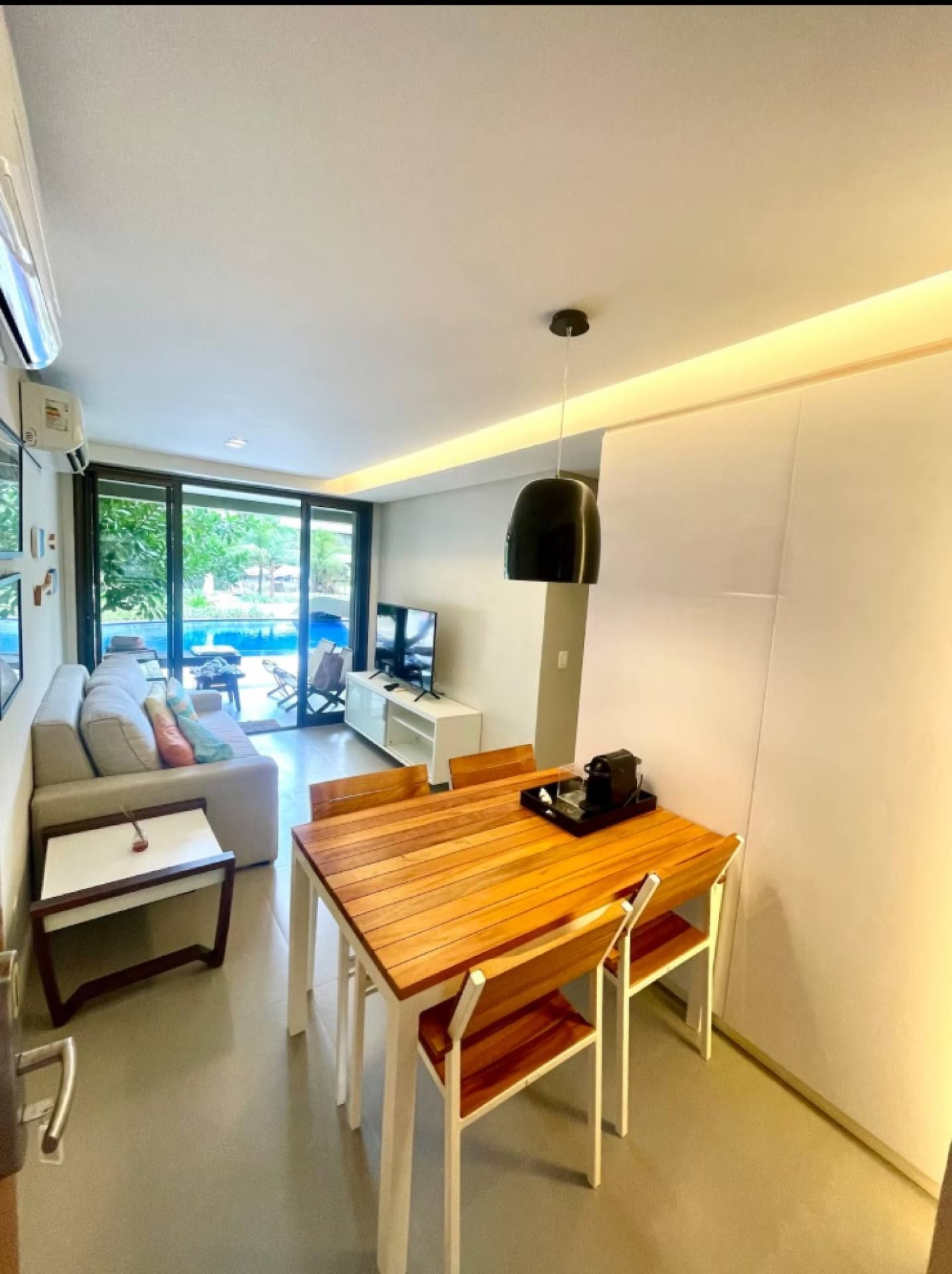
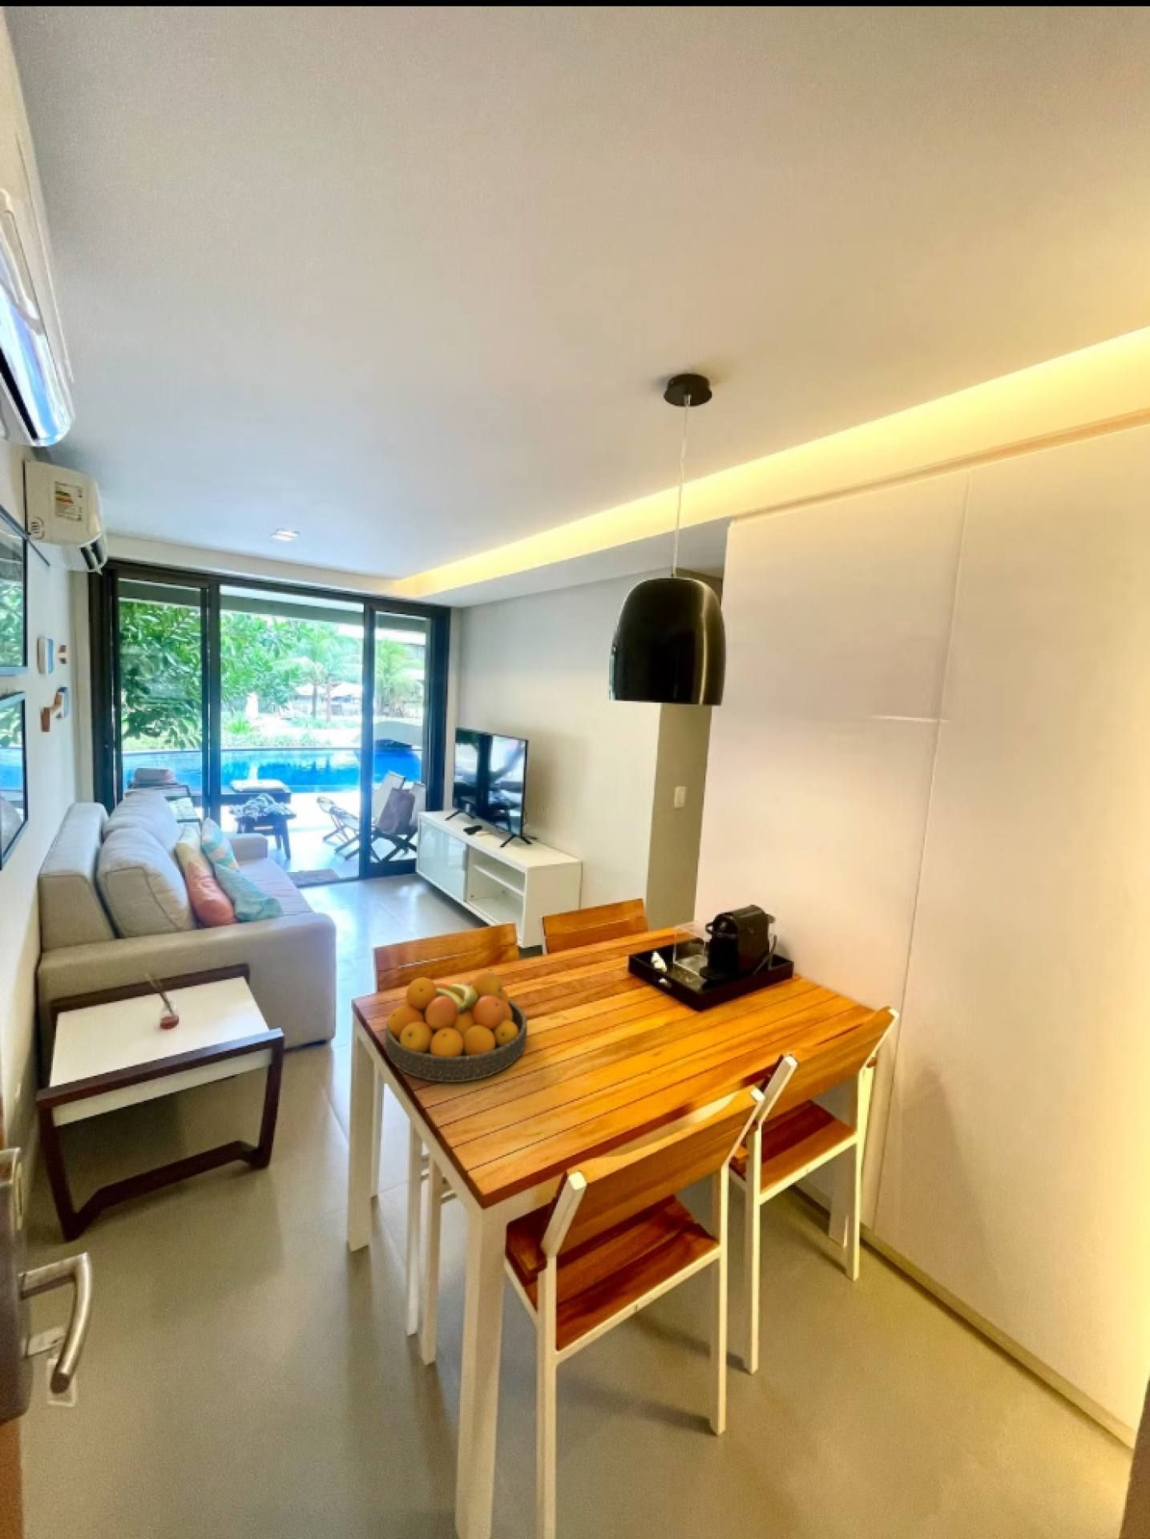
+ fruit bowl (458, 1011)
